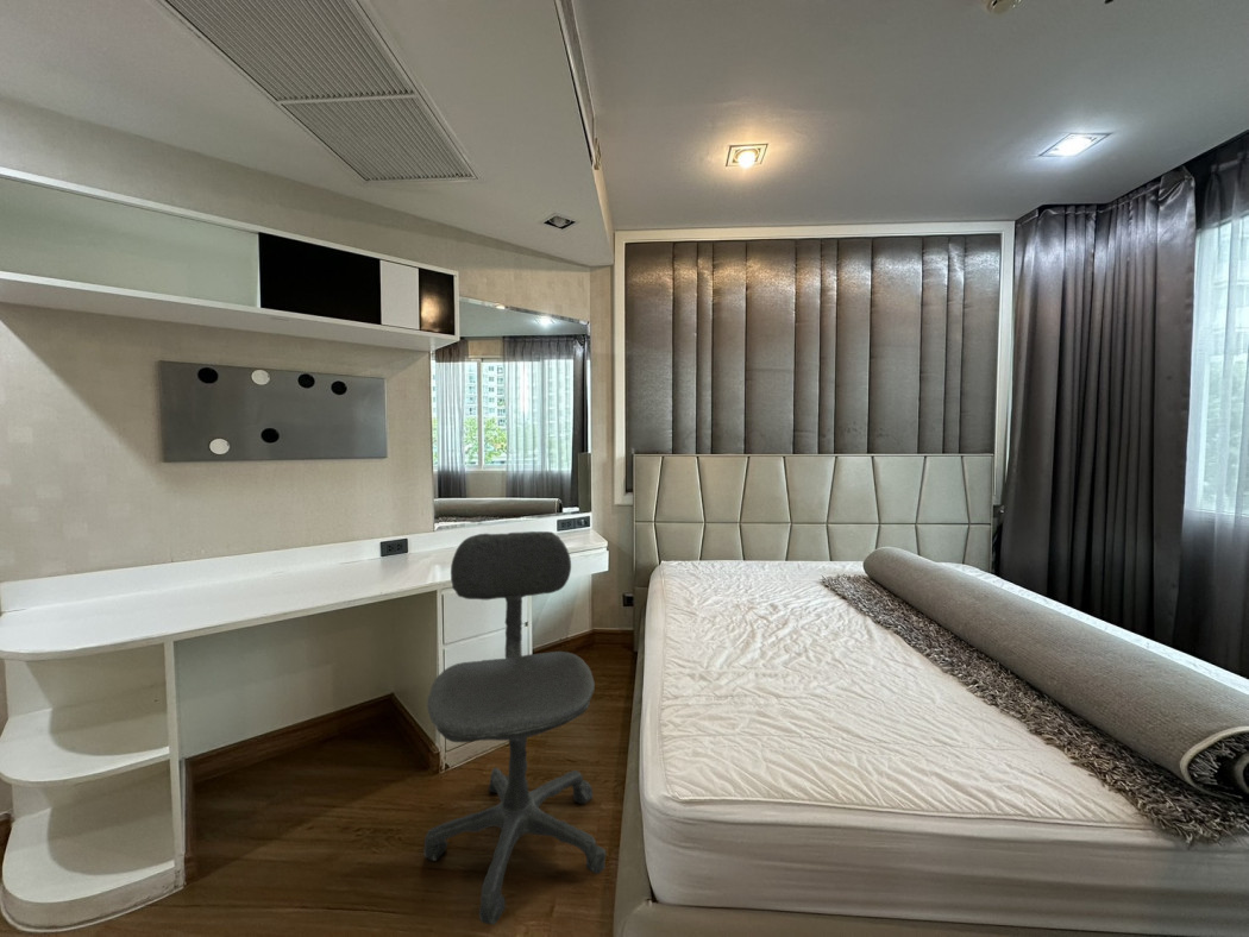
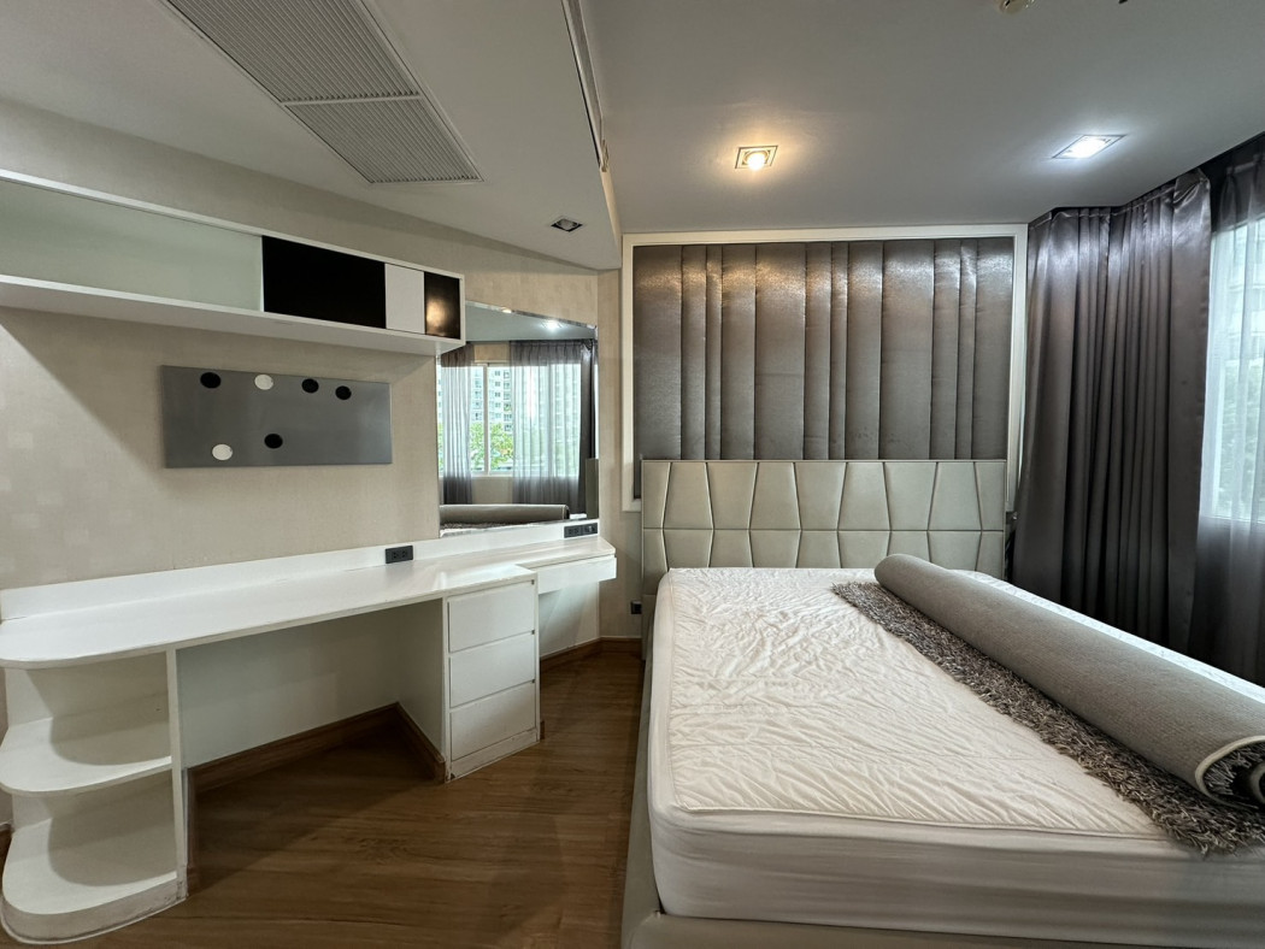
- office chair (513, 694)
